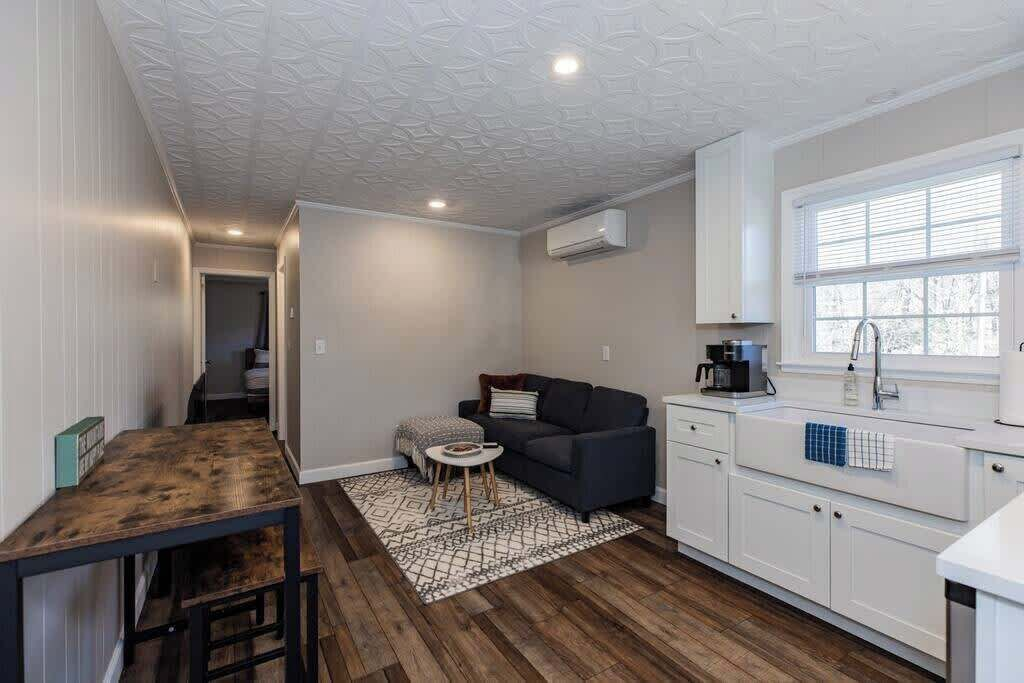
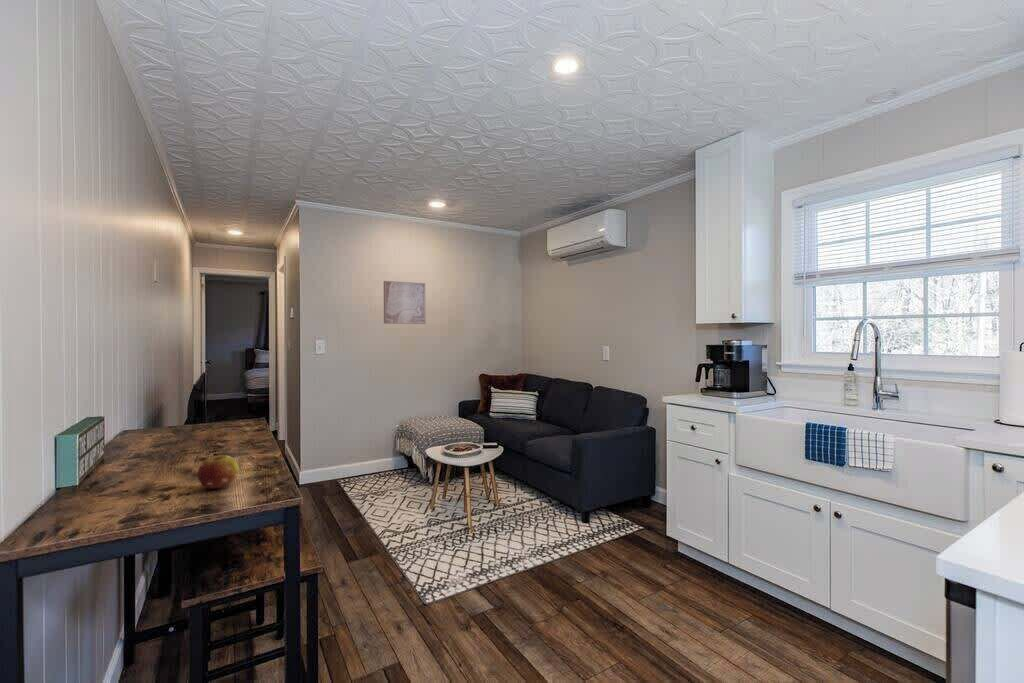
+ fruit (218, 471)
+ wall art (404, 302)
